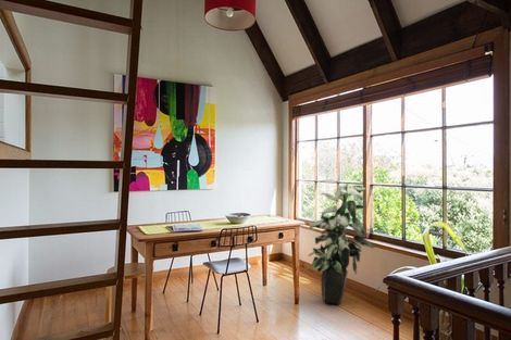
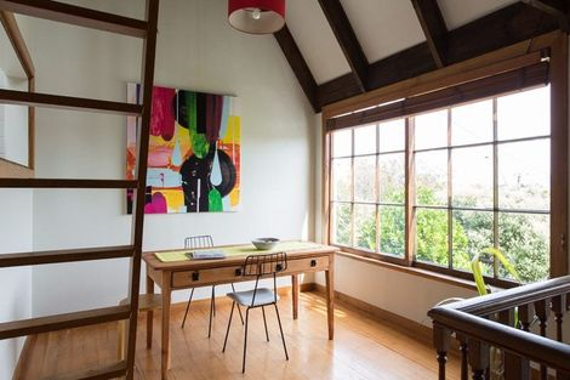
- indoor plant (336, 239)
